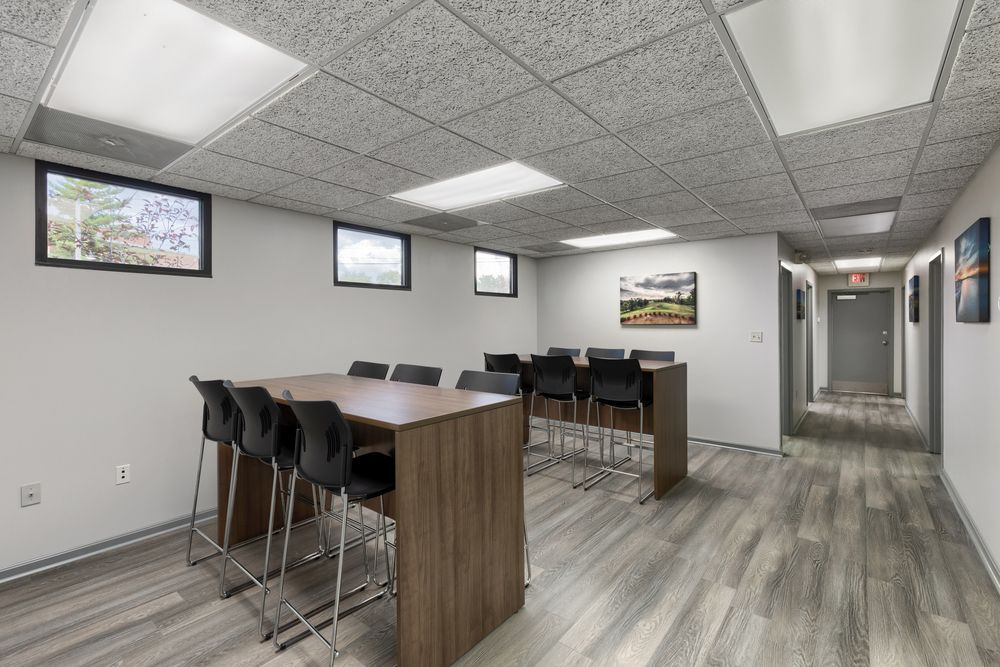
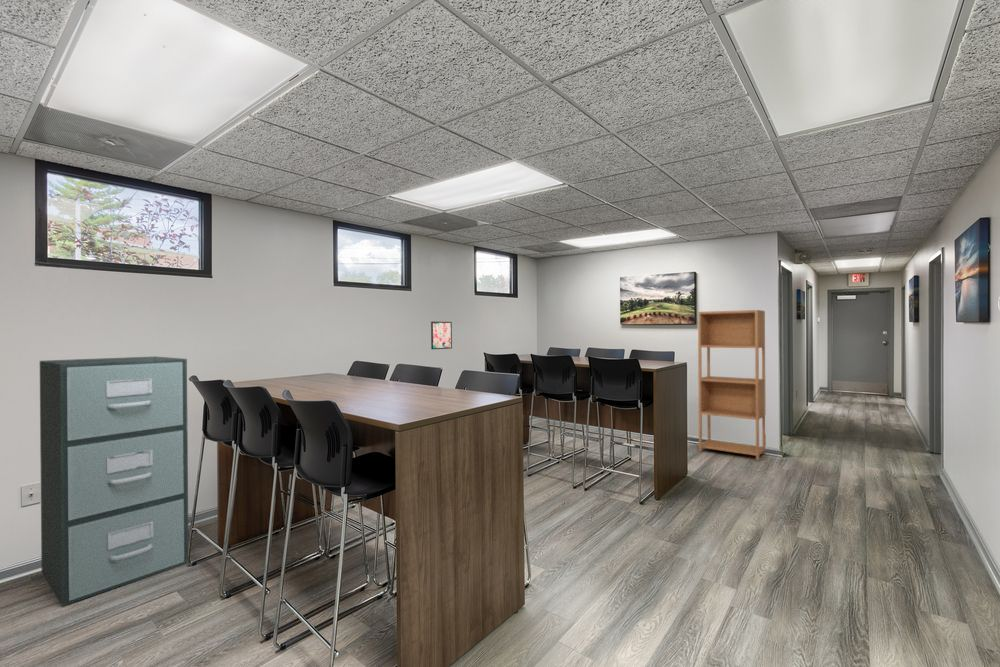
+ wall art (441, 335)
+ bookcase (731, 382)
+ filing cabinet (116, 464)
